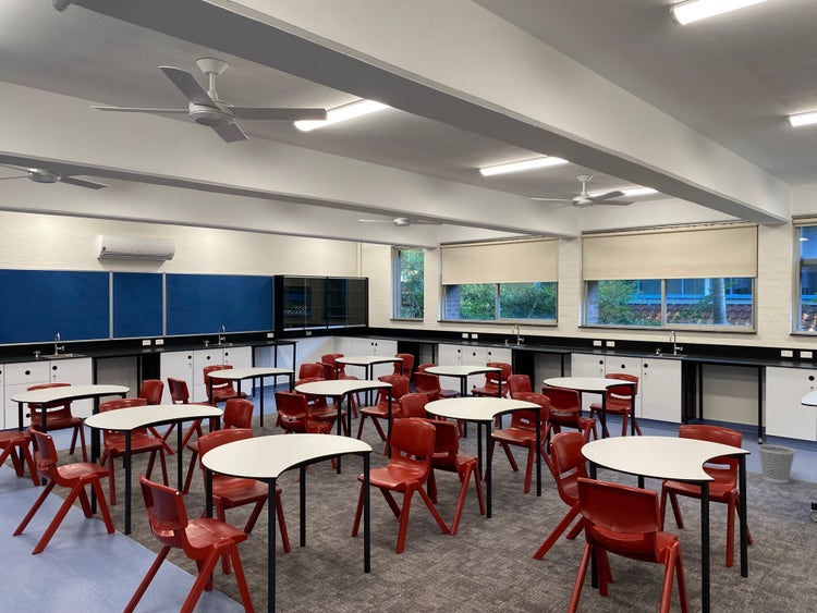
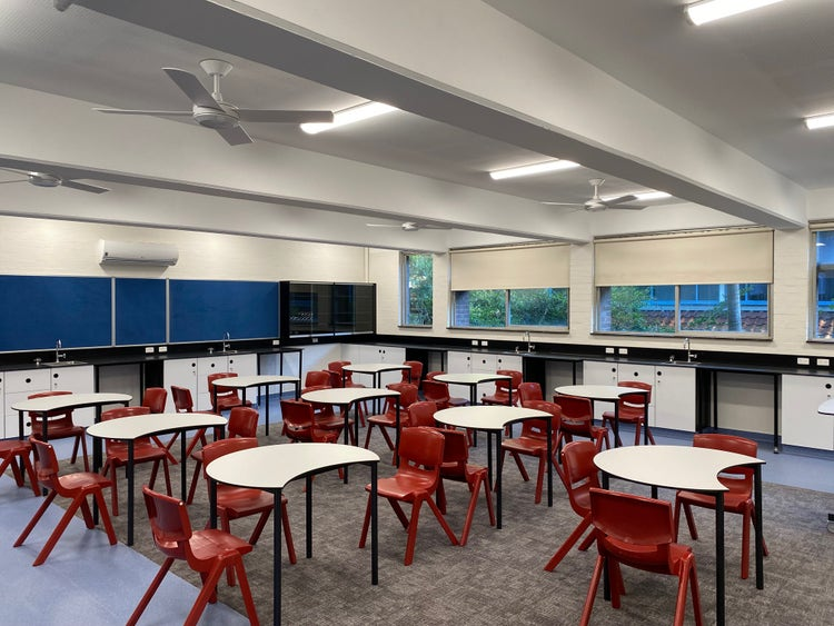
- wastebasket (776, 464)
